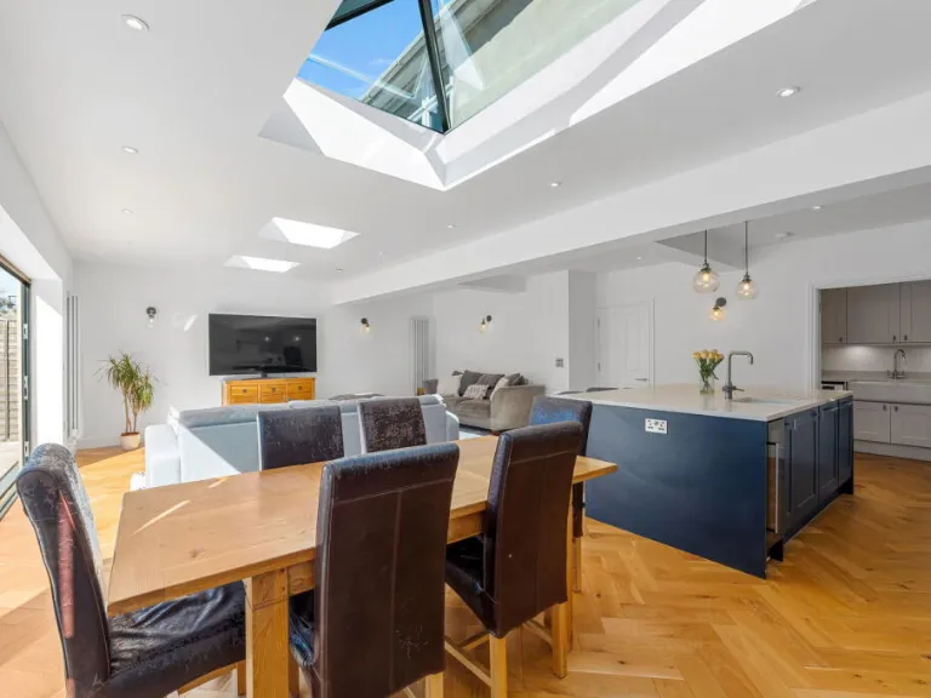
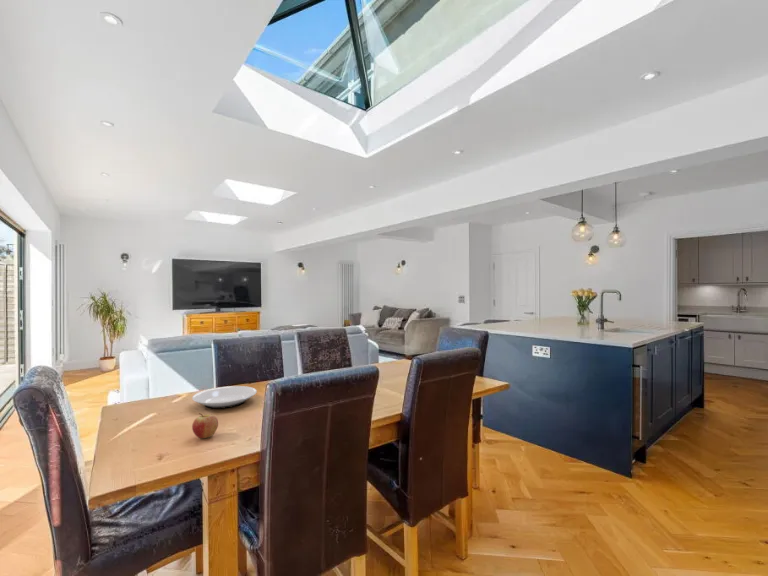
+ fruit (205, 425)
+ plate (225, 398)
